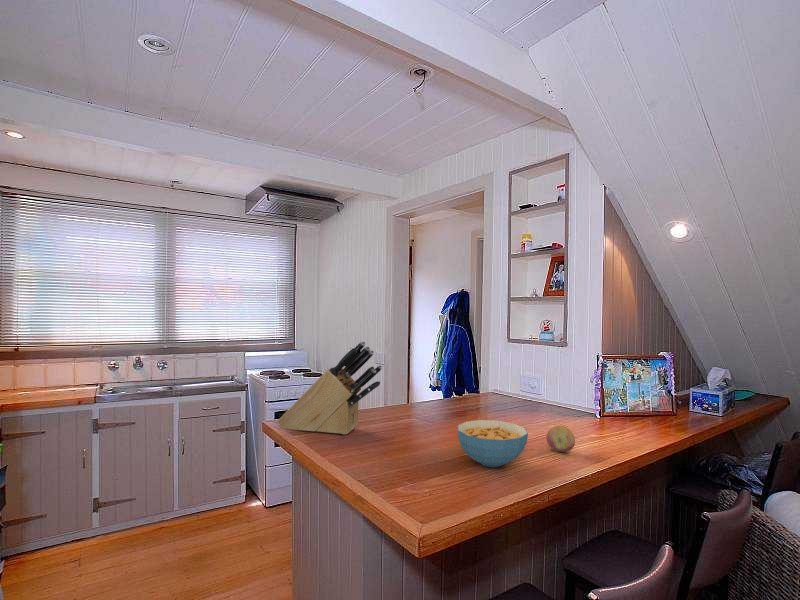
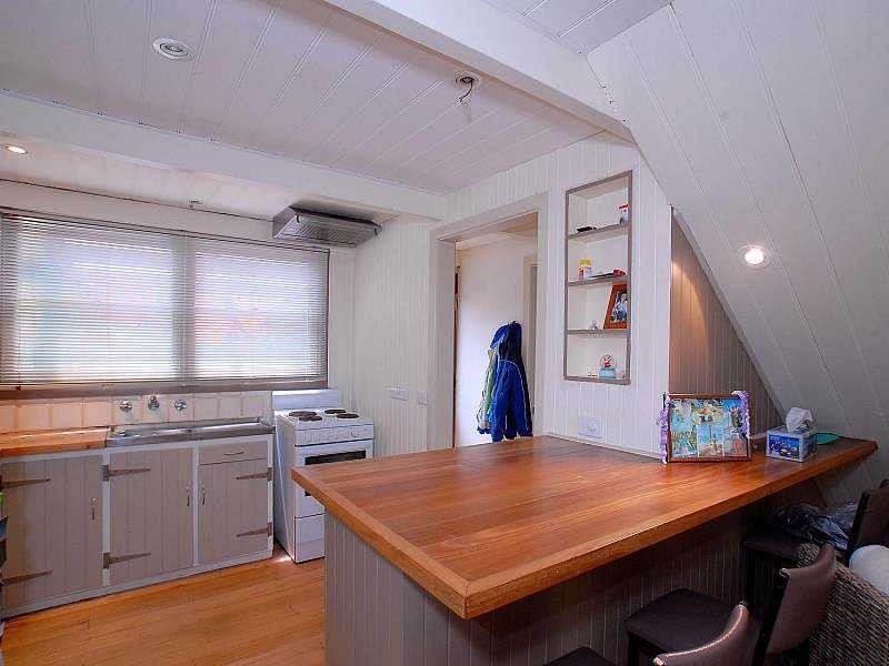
- fruit (560, 438)
- knife block (330, 385)
- cereal bowl (491, 446)
